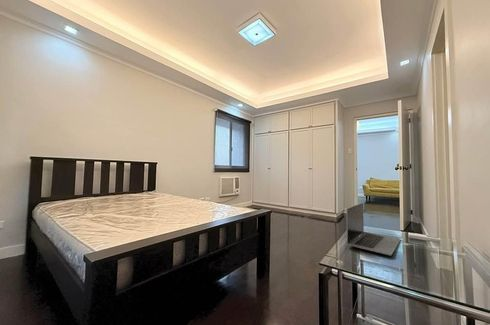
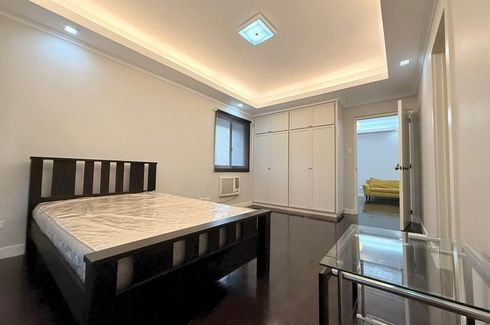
- laptop (372, 233)
